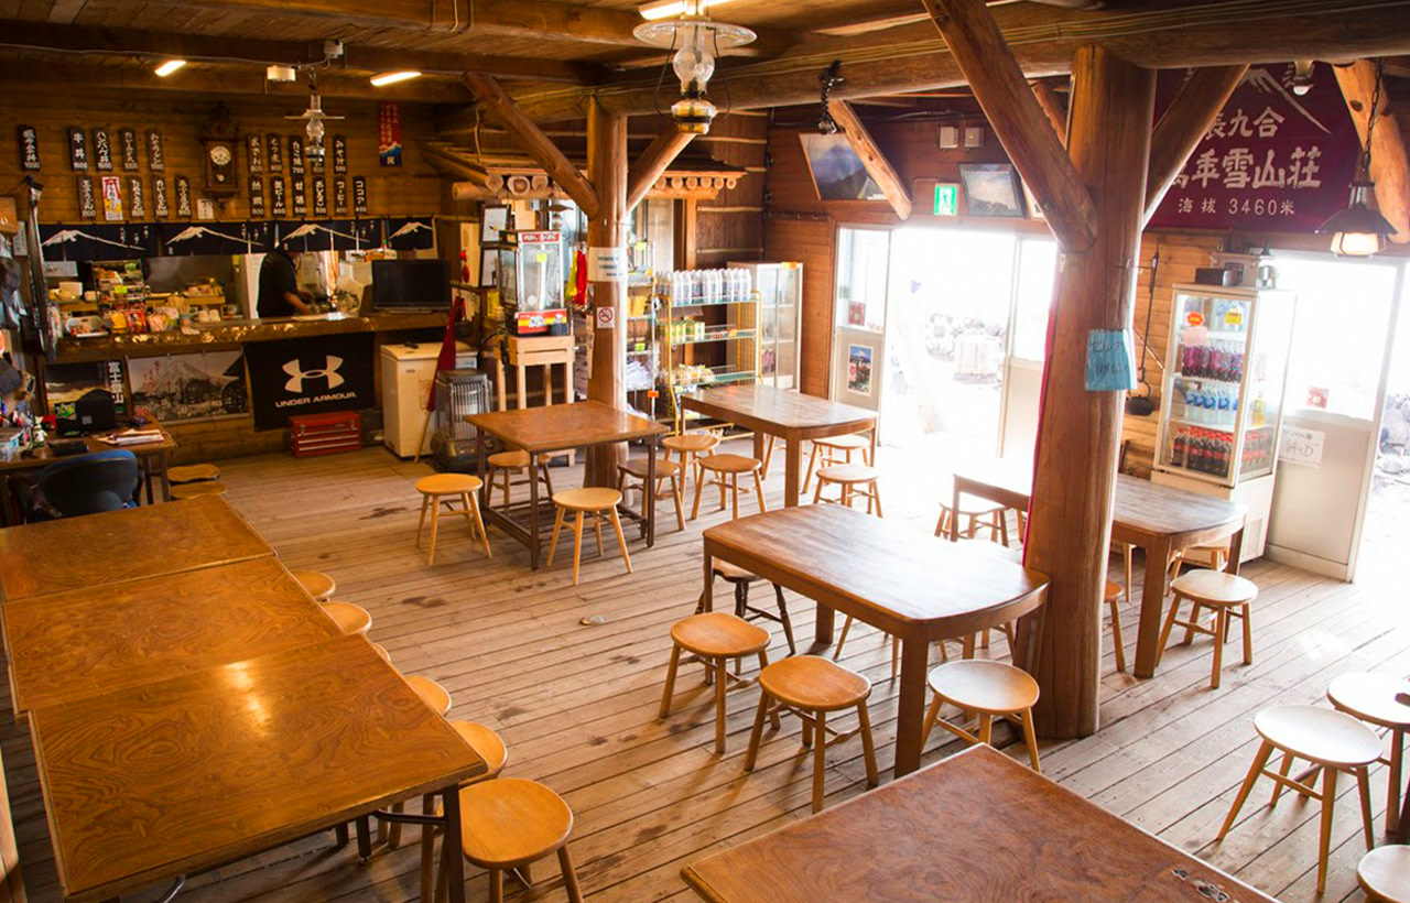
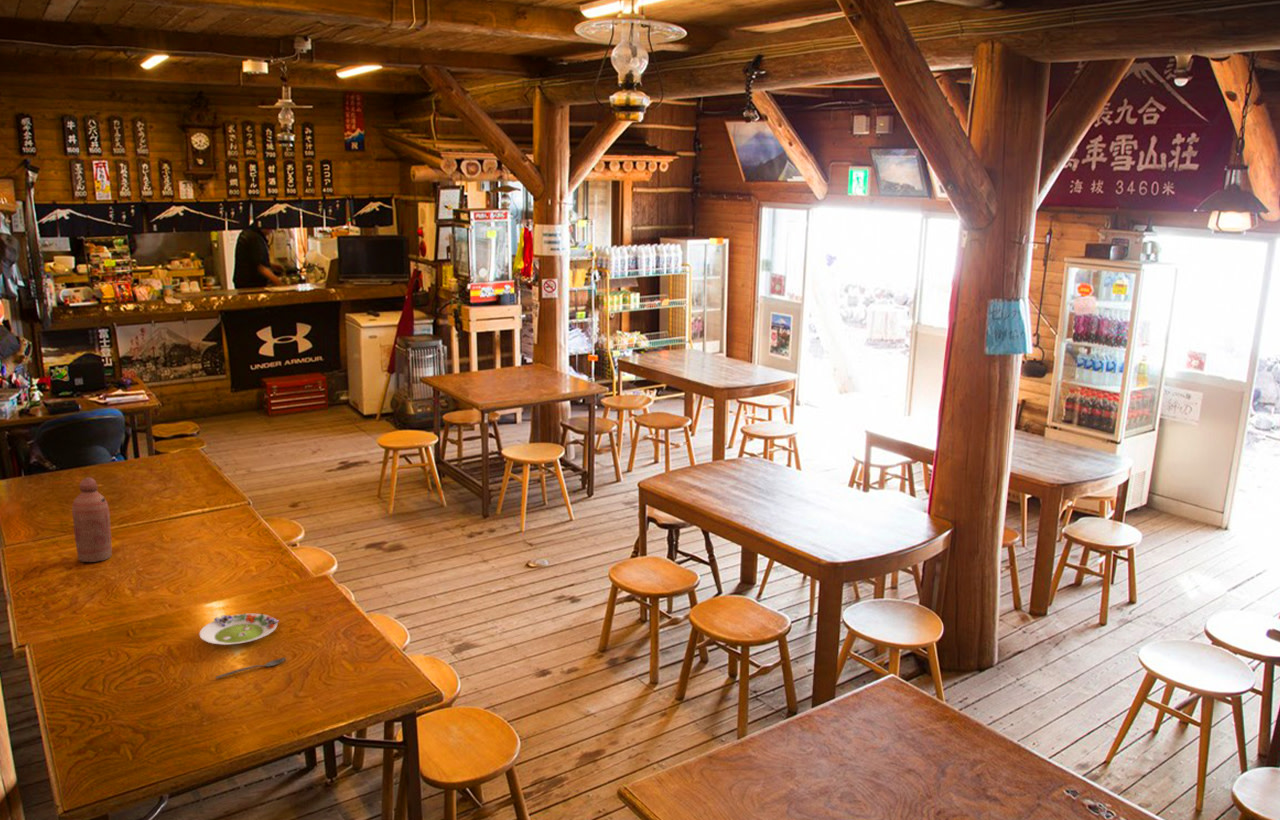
+ spoon (251, 667)
+ salad plate (239, 630)
+ bottle (91, 518)
